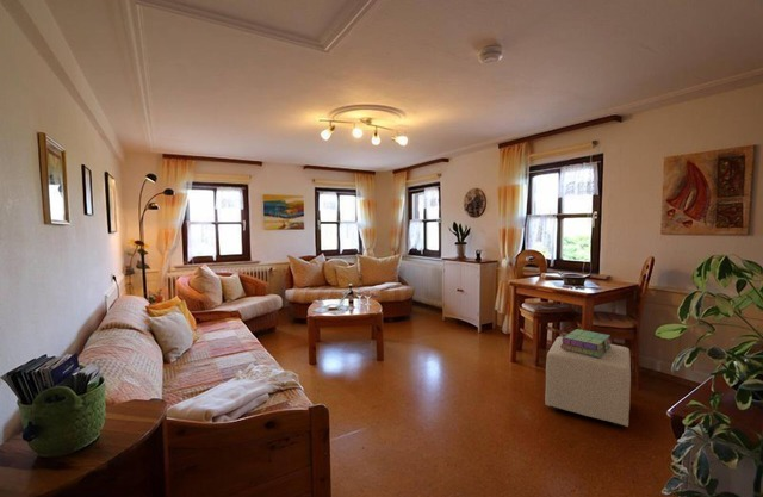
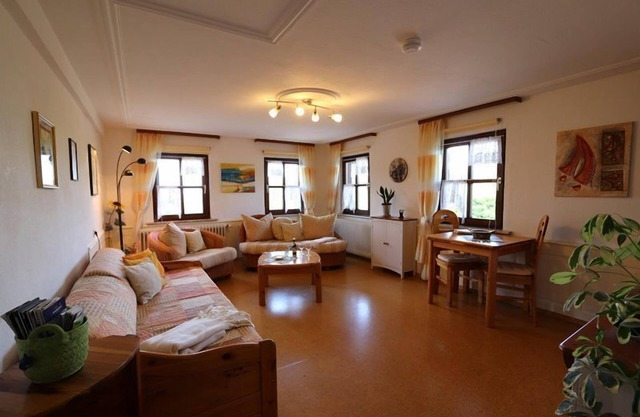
- stack of books (585, 341)
- ottoman (588, 375)
